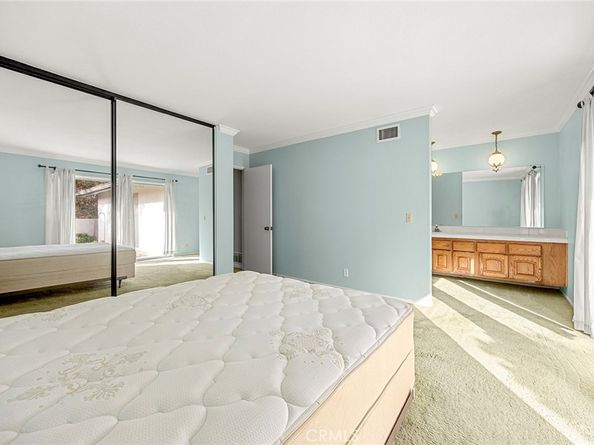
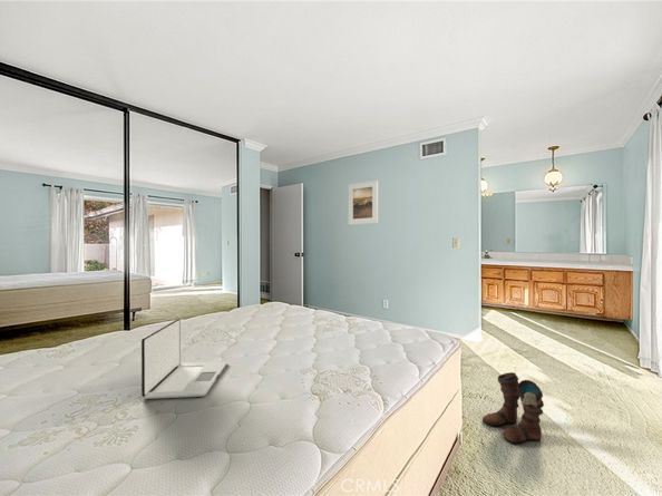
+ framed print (362, 203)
+ laptop (179, 352)
+ boots (516, 405)
